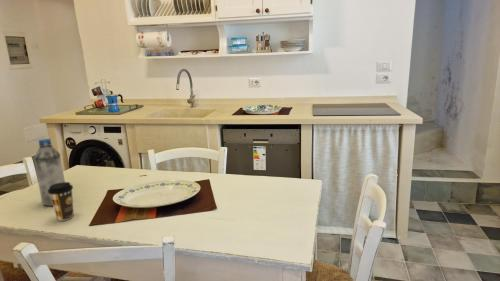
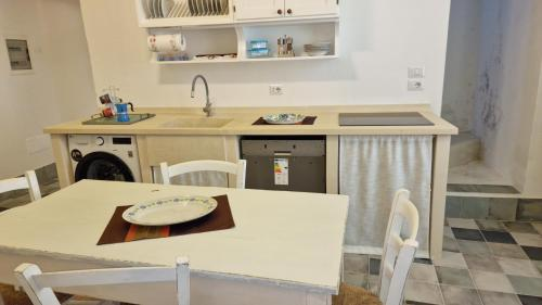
- water bottle (50, 171)
- coffee cup (62, 201)
